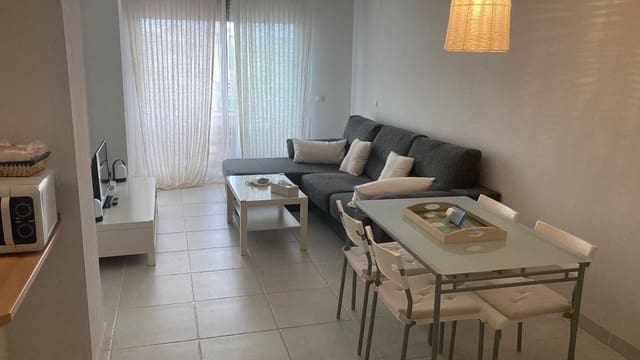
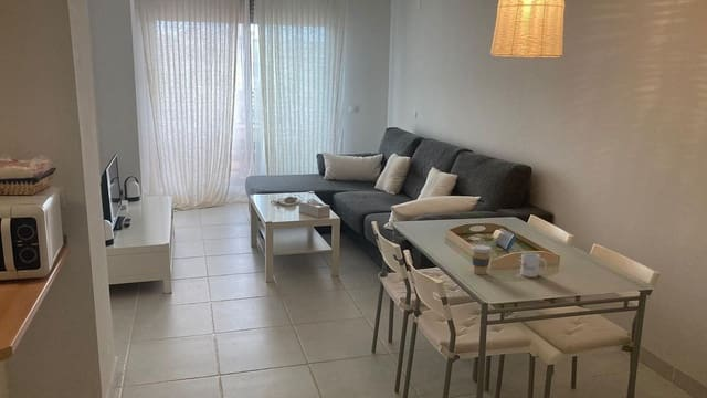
+ mug (534, 264)
+ coffee cup (481, 260)
